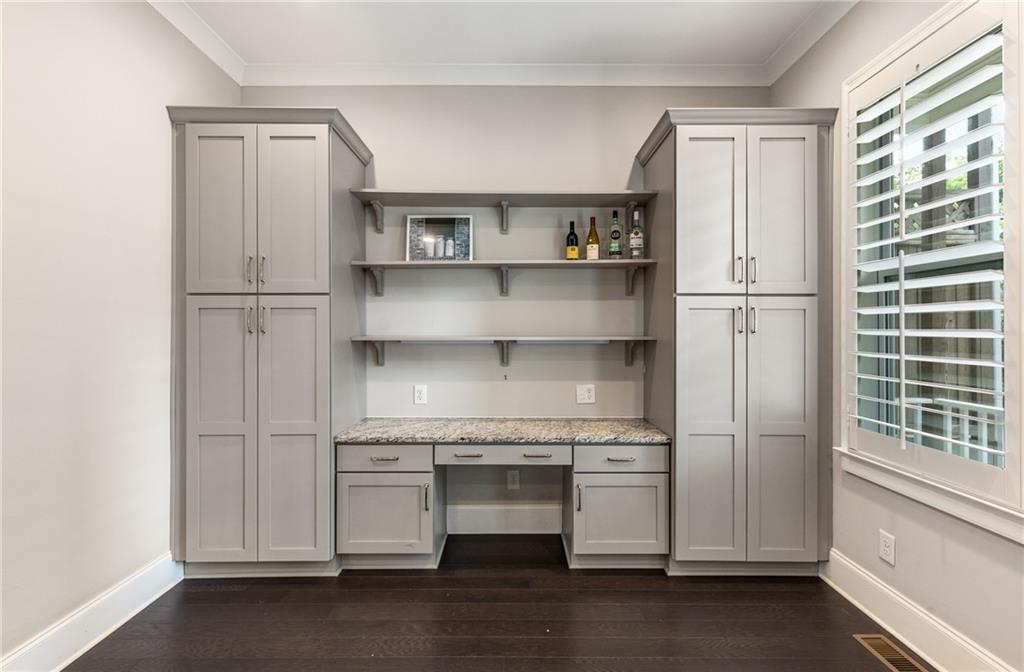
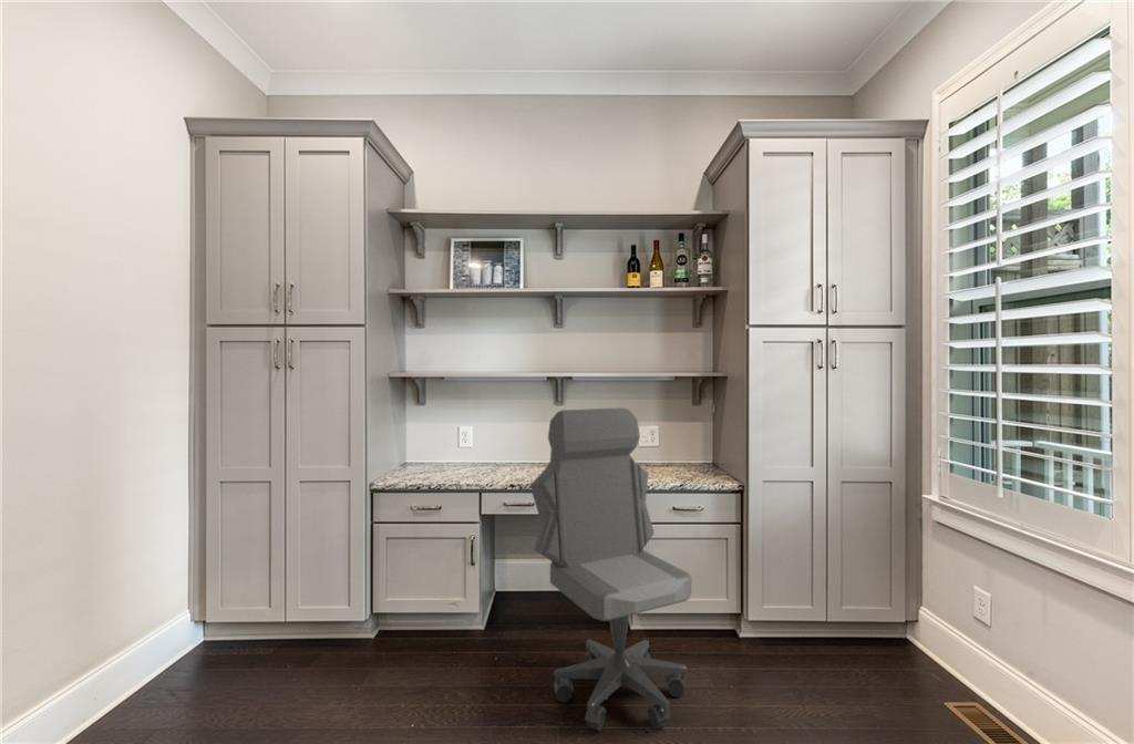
+ office chair (618, 554)
